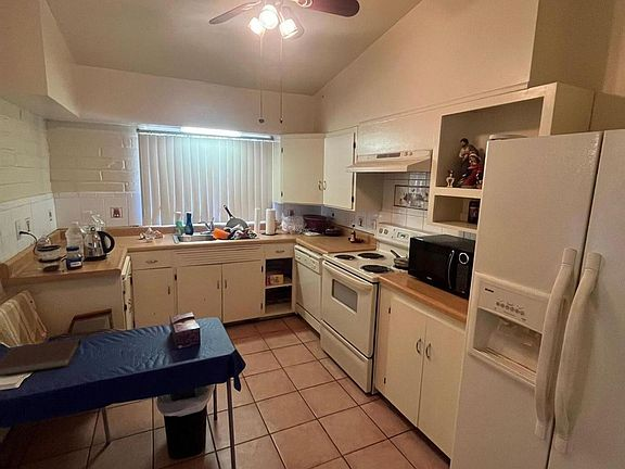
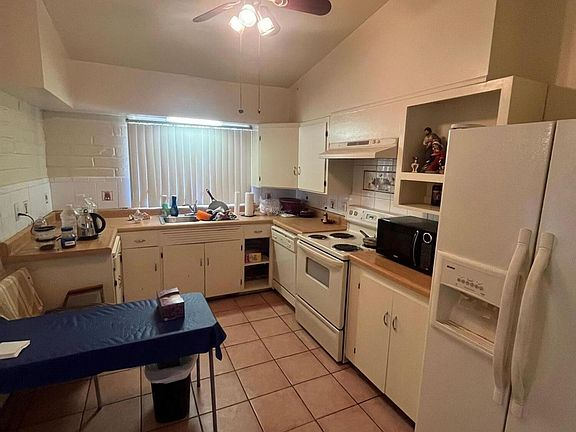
- notebook (40, 355)
